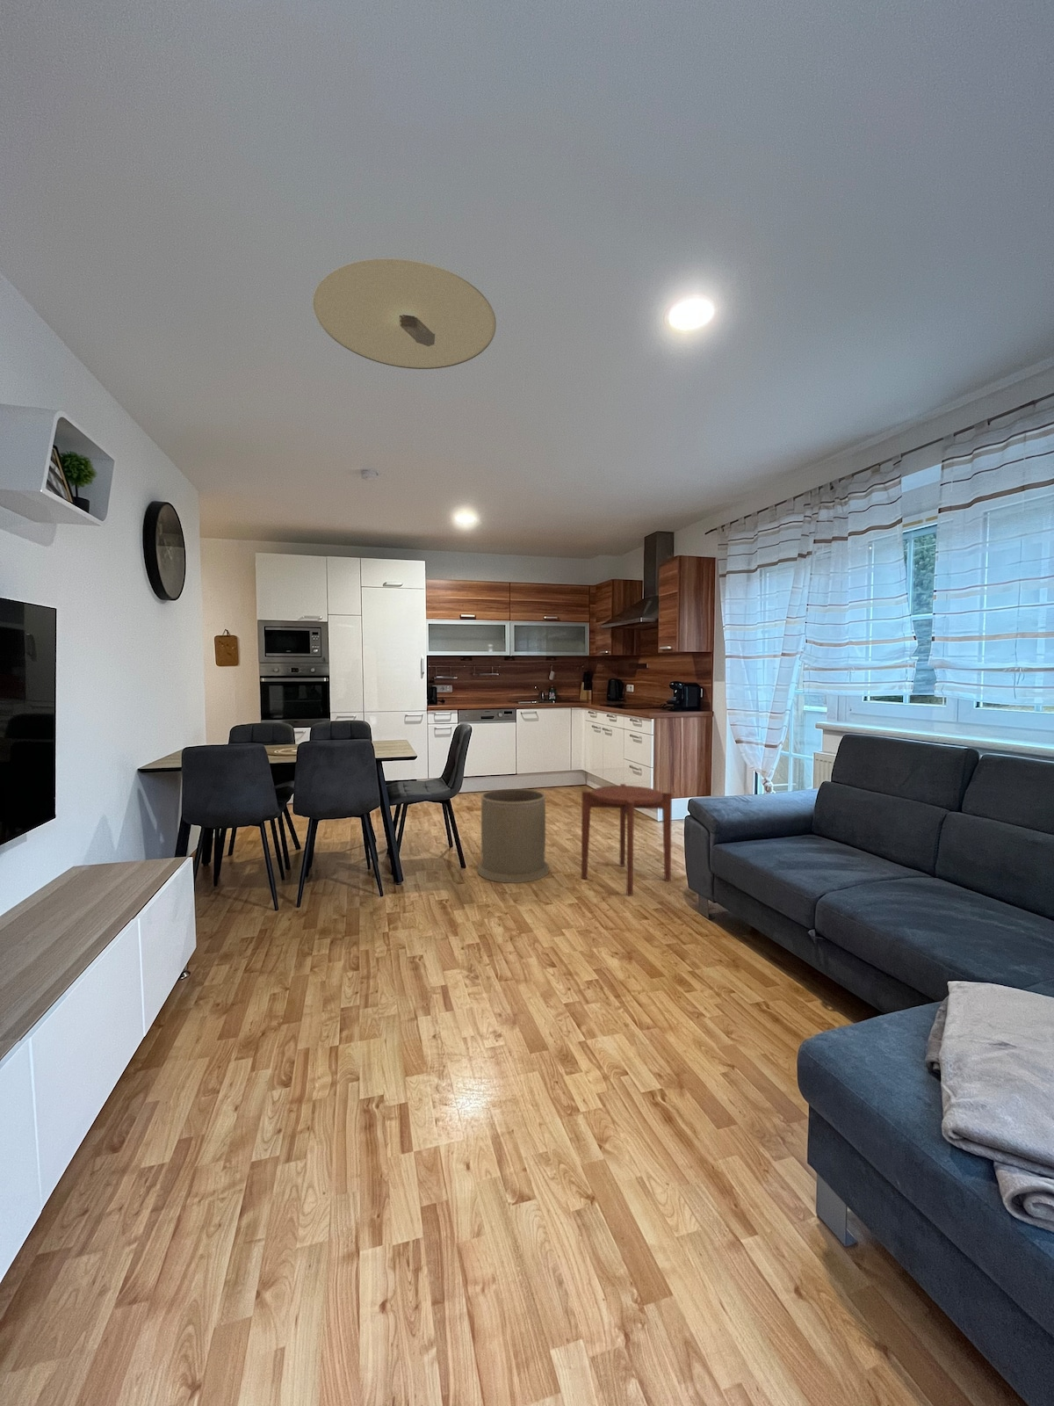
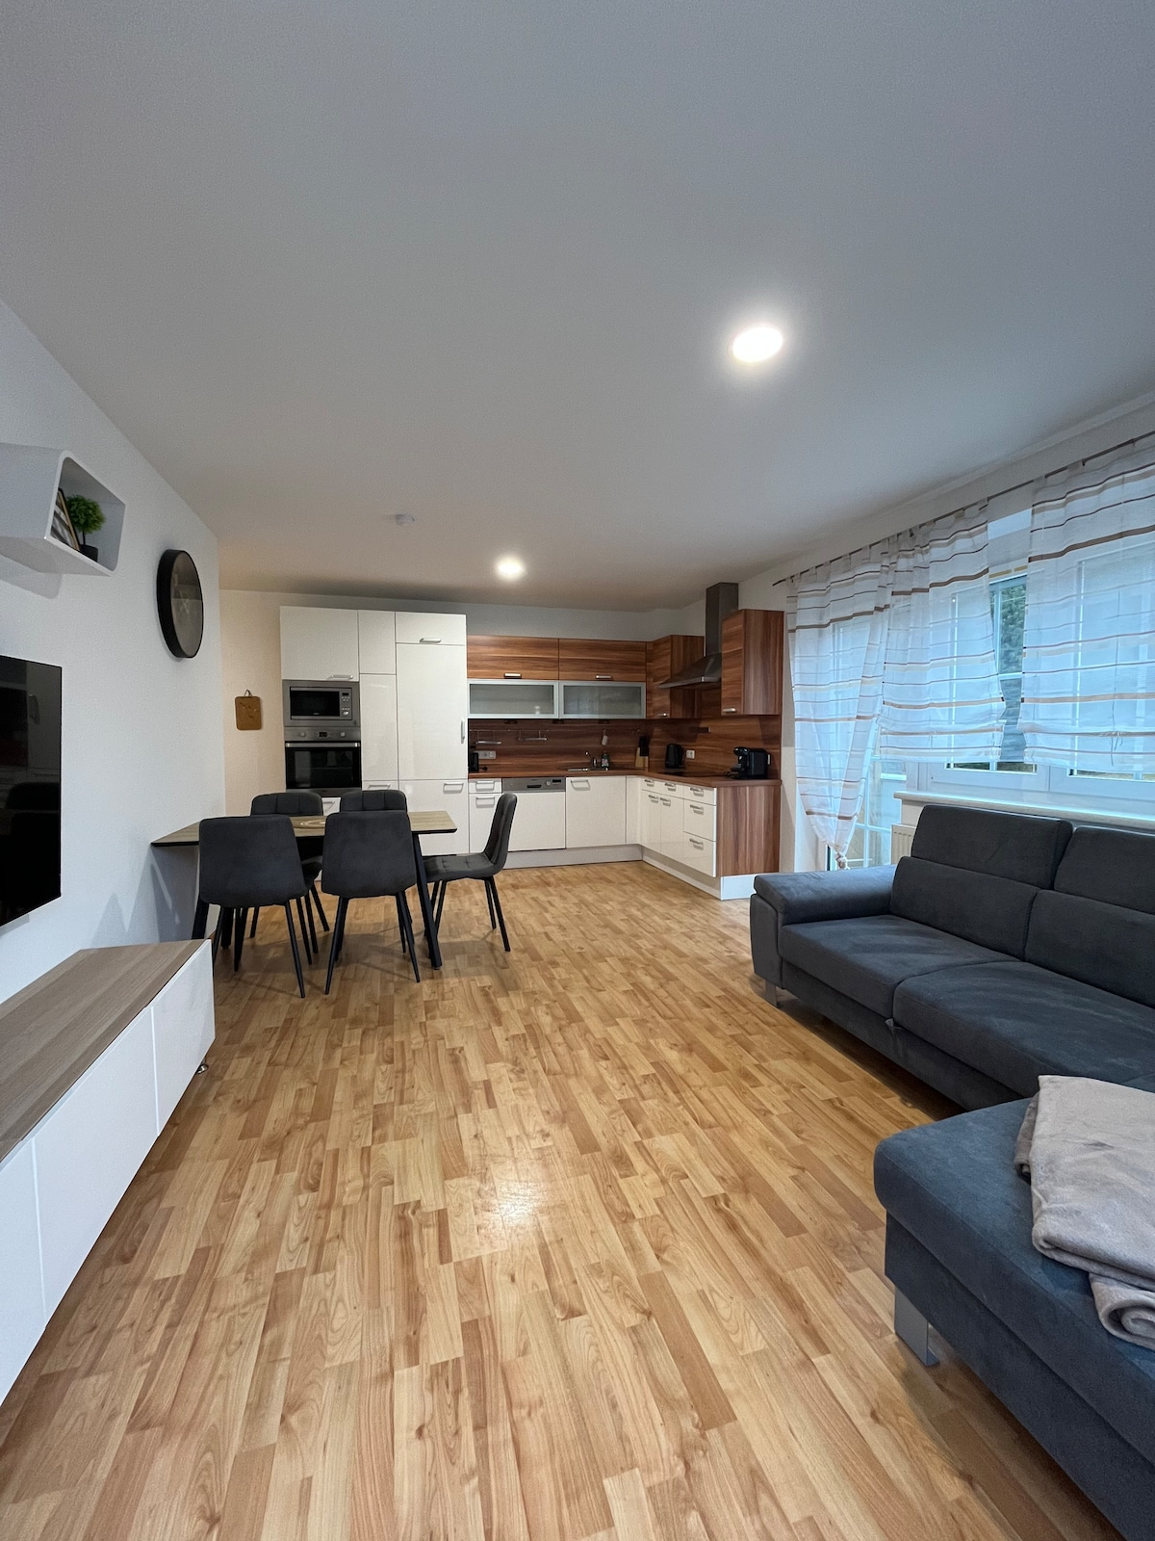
- side table (624, 836)
- trash can (513, 833)
- ceiling lamp (406, 313)
